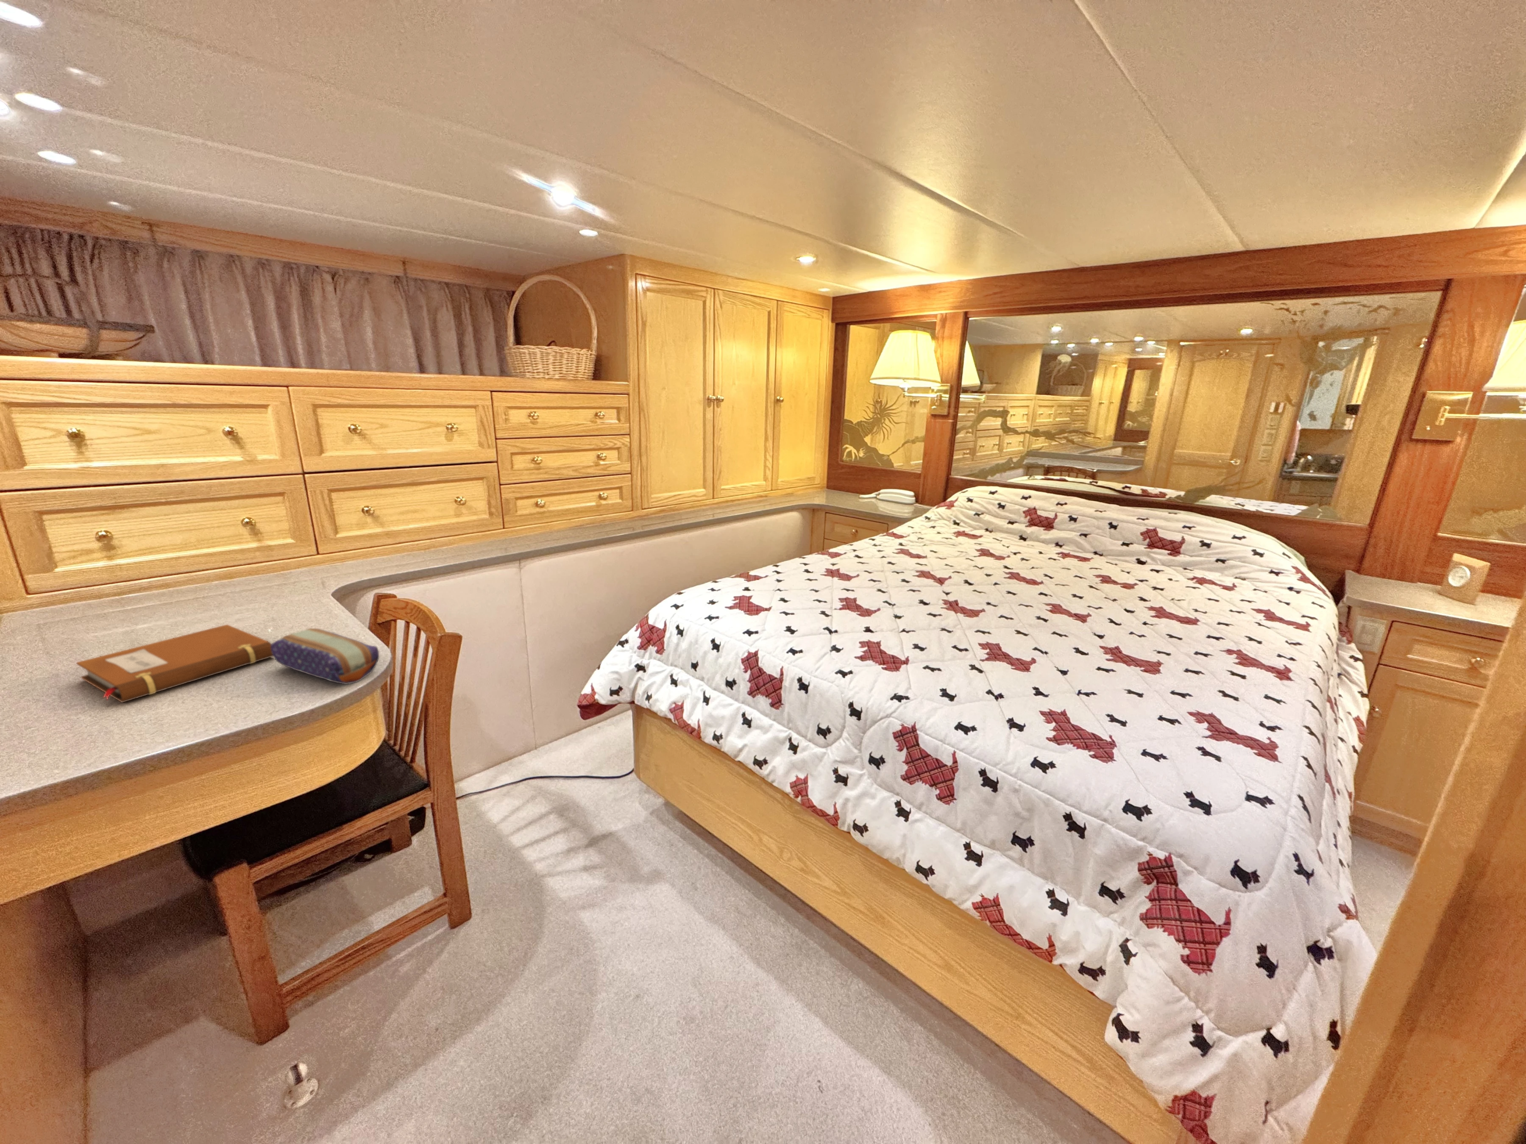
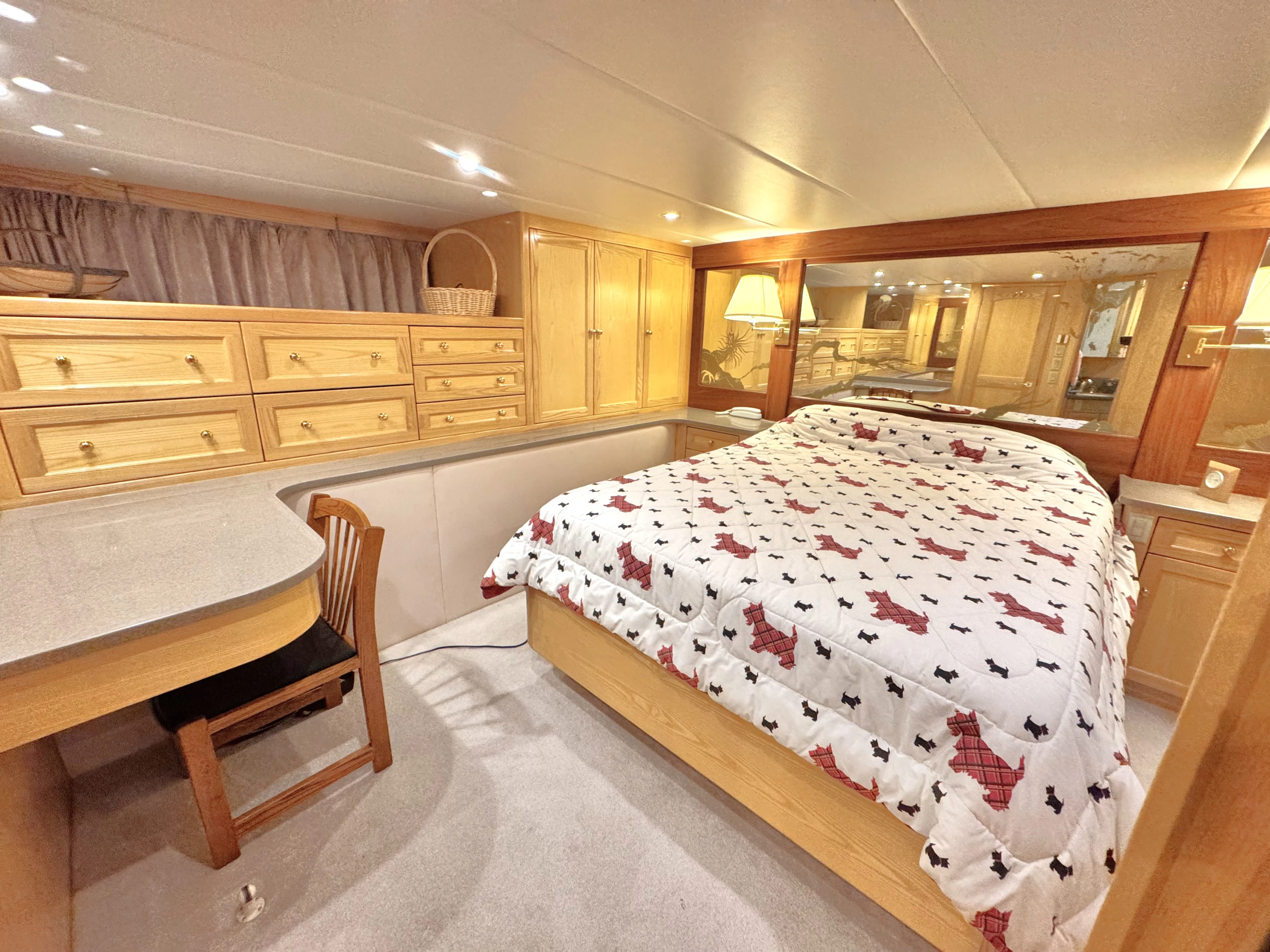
- pencil case (326, 654)
- notebook (177, 661)
